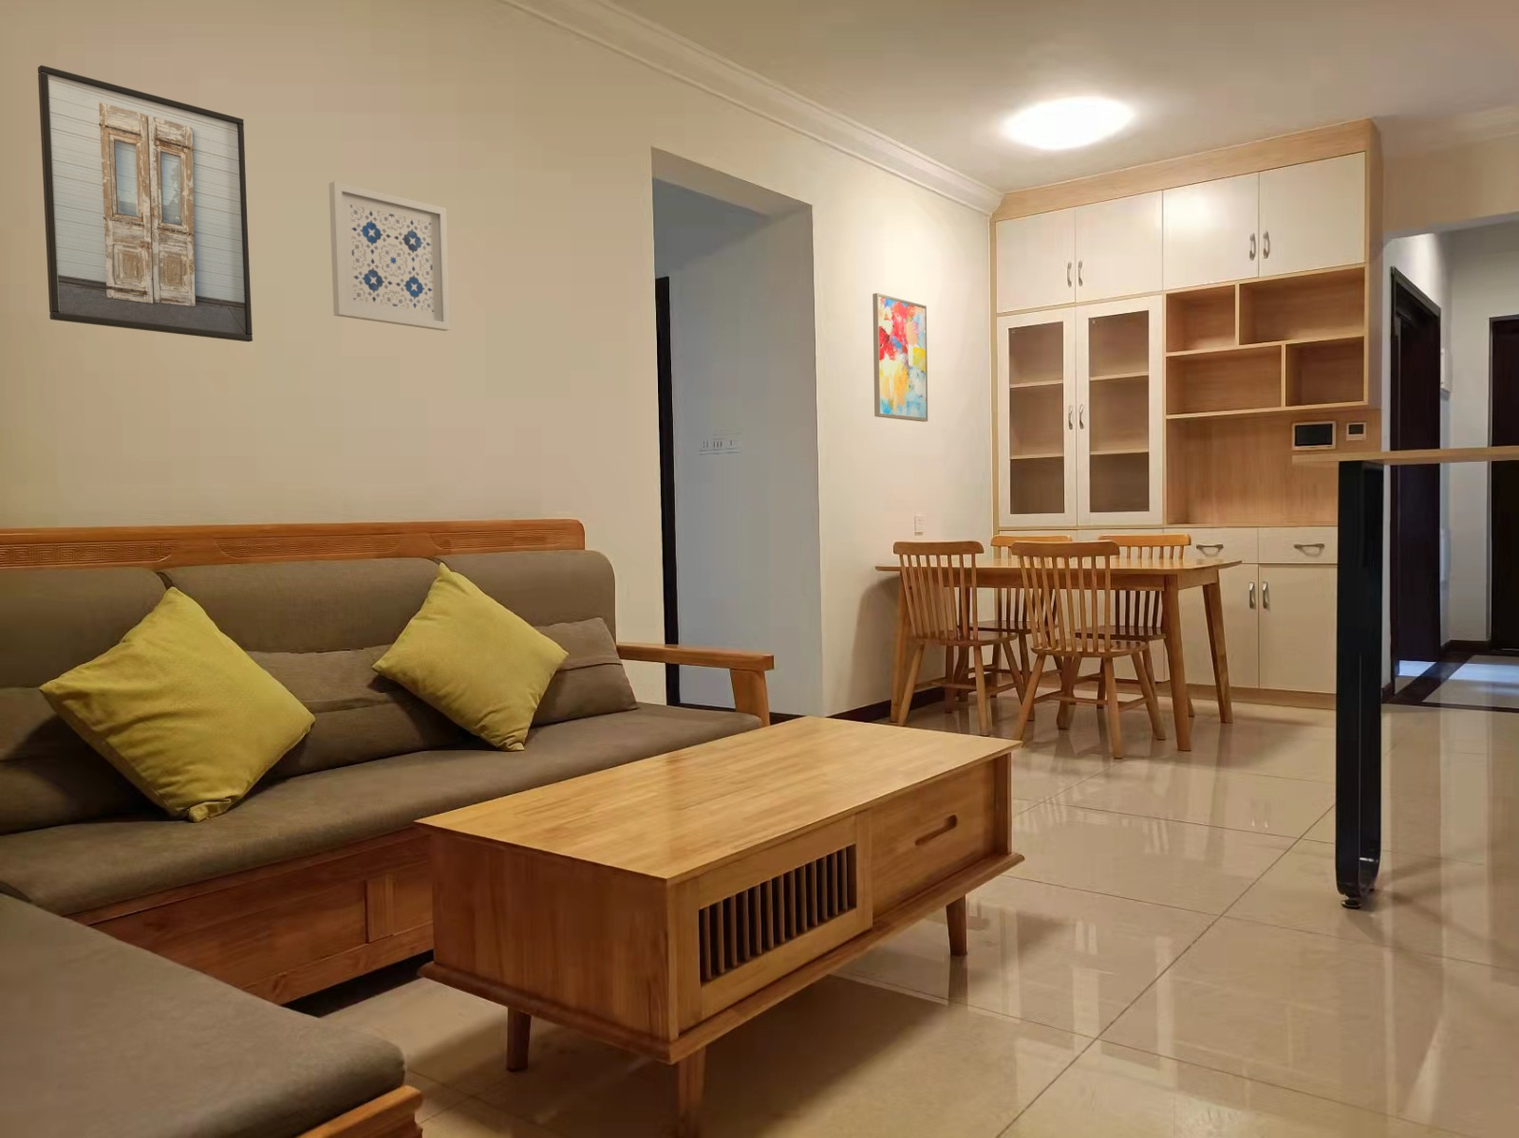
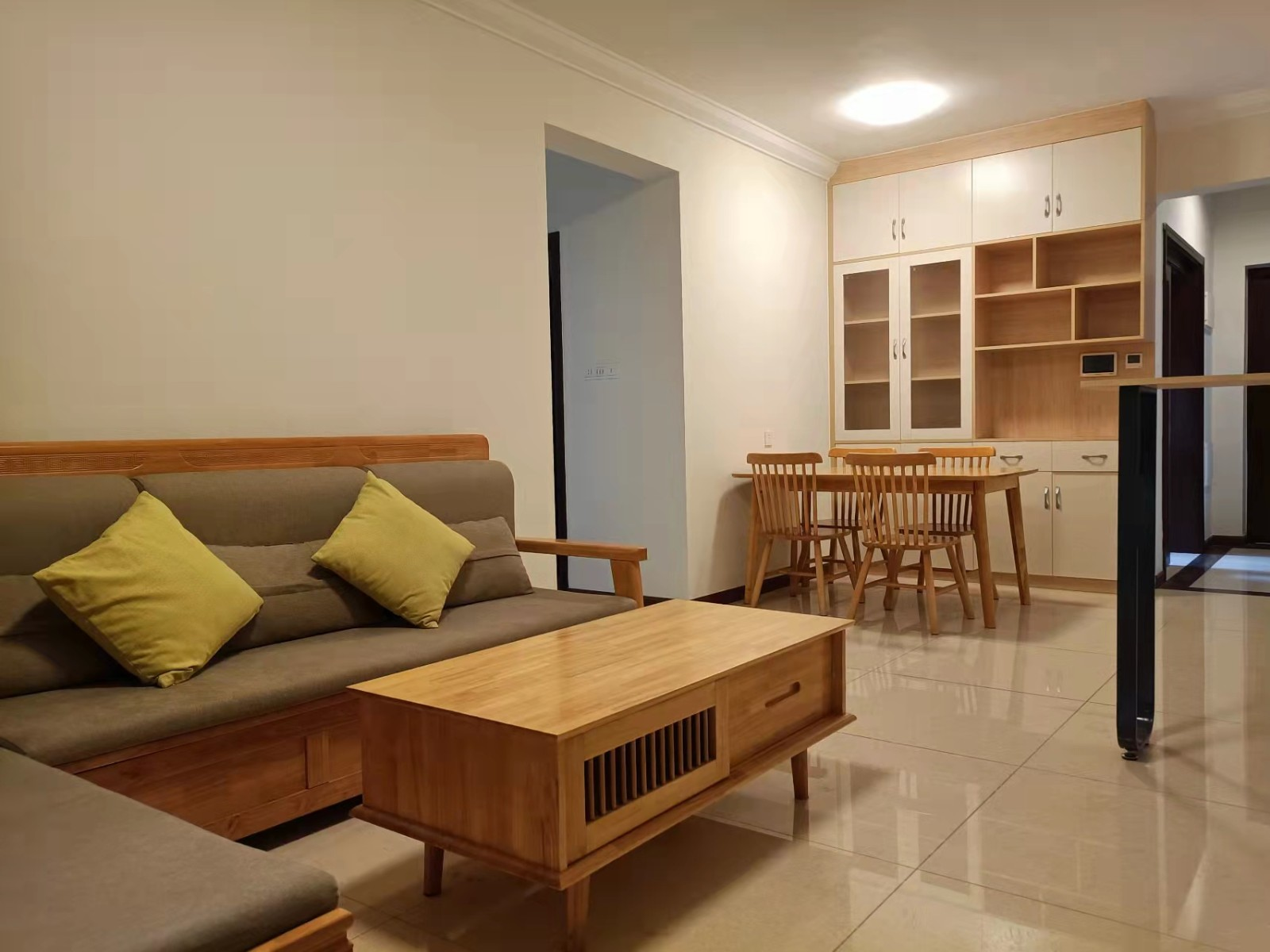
- wall art (392, 259)
- wall art (901, 360)
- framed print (152, 213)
